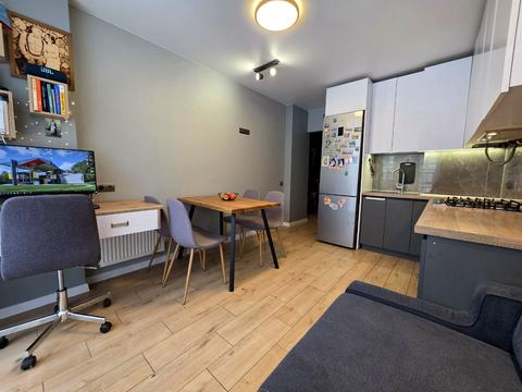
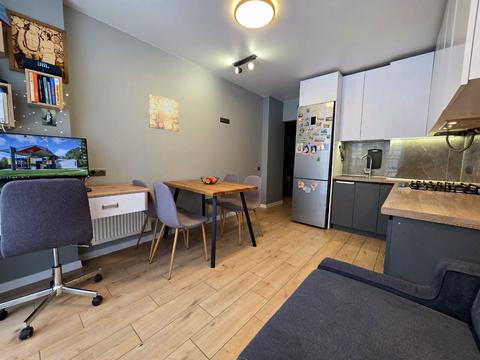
+ wall art (164, 114)
